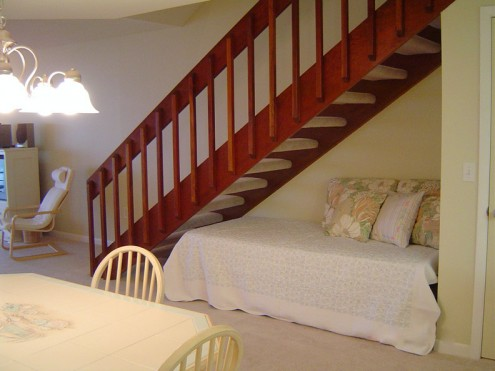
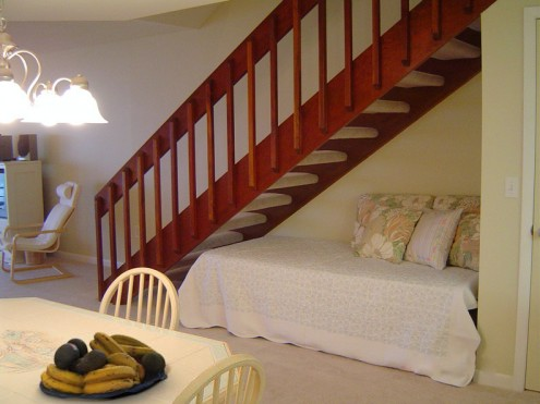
+ fruit bowl (103, 356)
